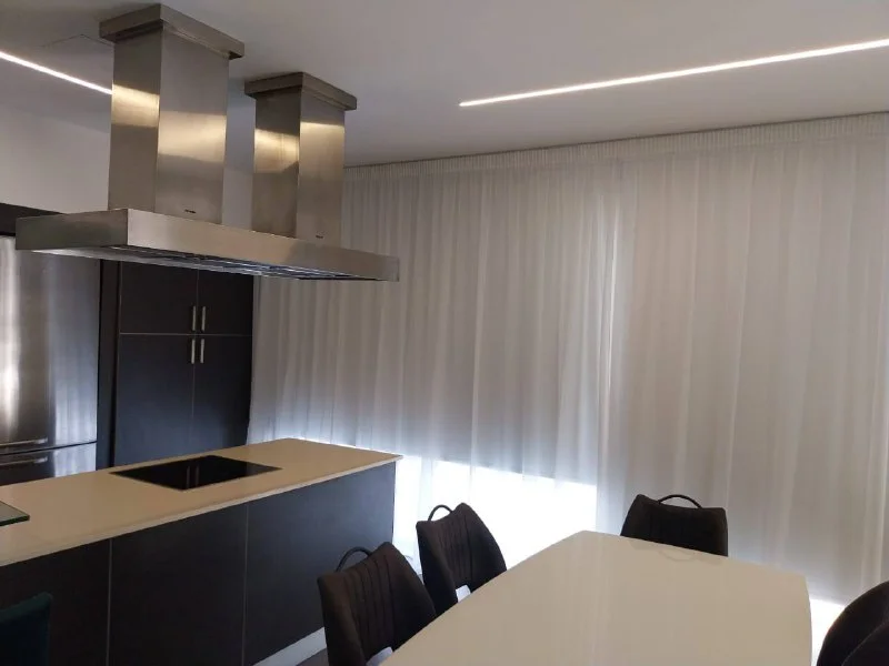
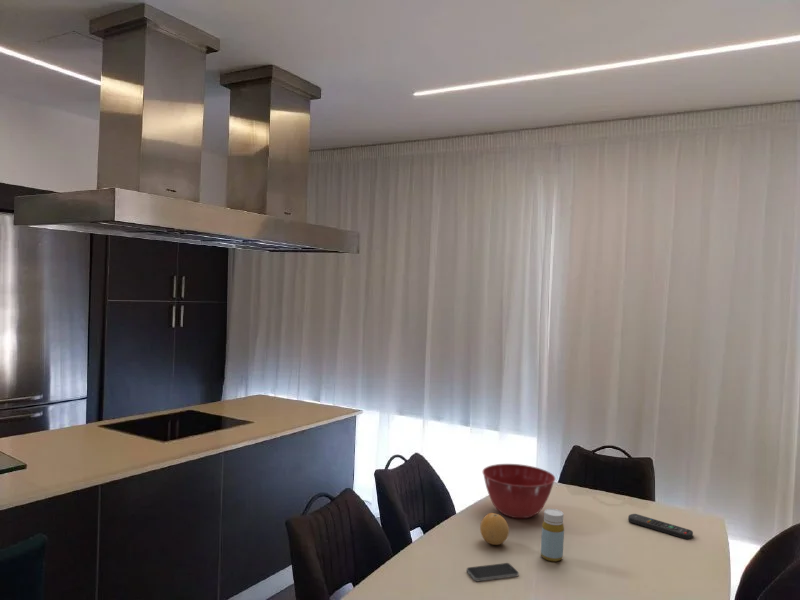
+ smartphone (492, 571)
+ remote control (659, 525)
+ fruit (494, 528)
+ bottle (552, 534)
+ mixing bowl (517, 492)
